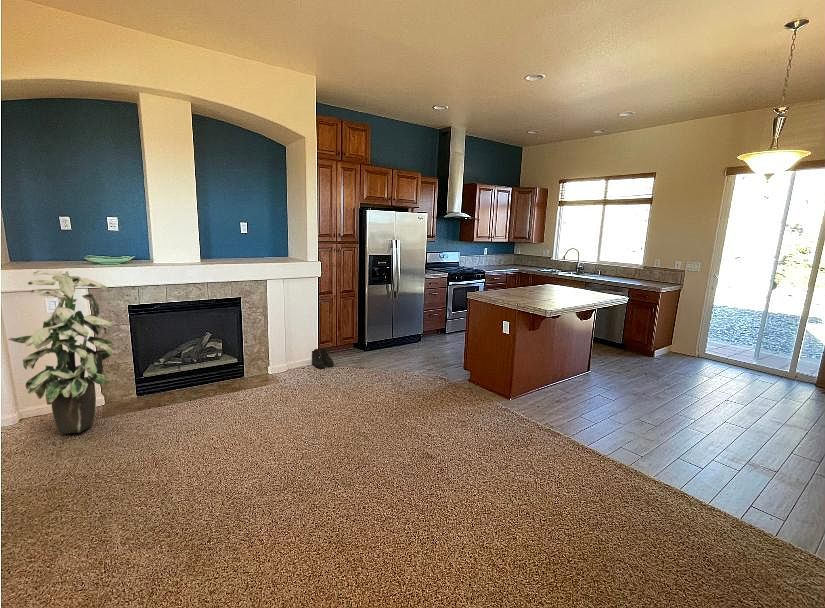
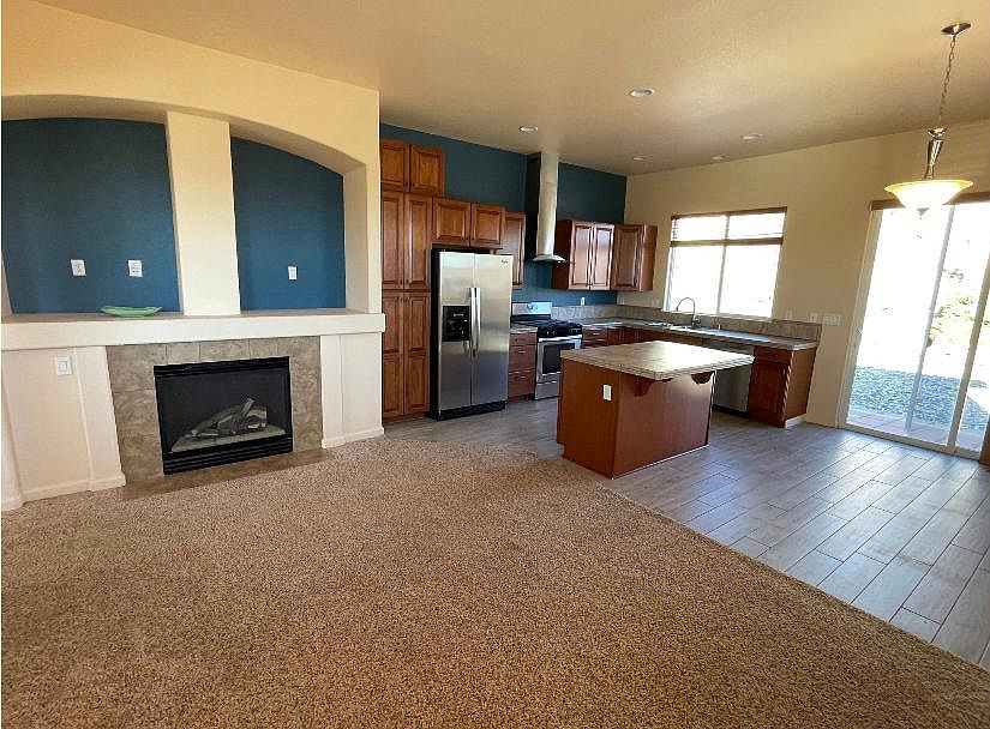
- indoor plant (66, 351)
- boots (322, 356)
